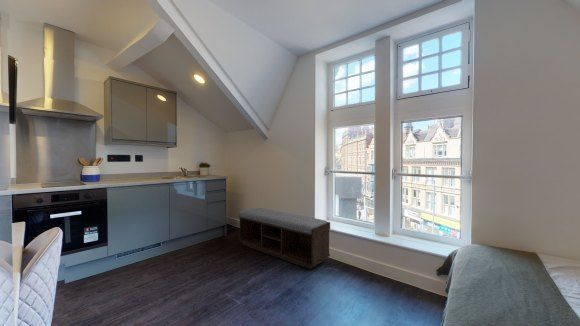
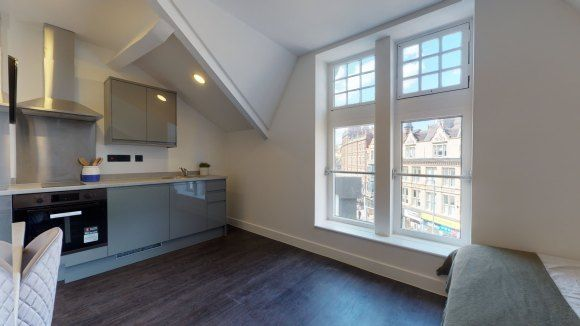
- bench (280, 233)
